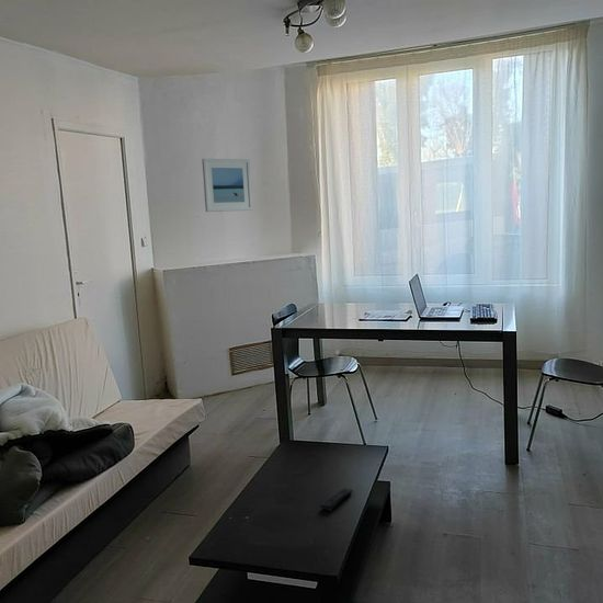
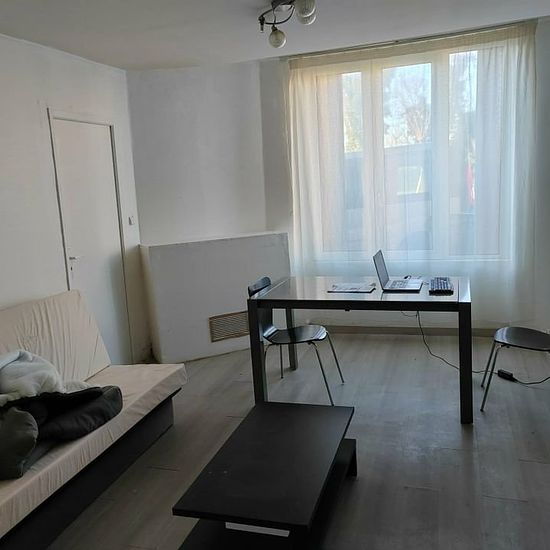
- remote control (338, 497)
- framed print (228, 184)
